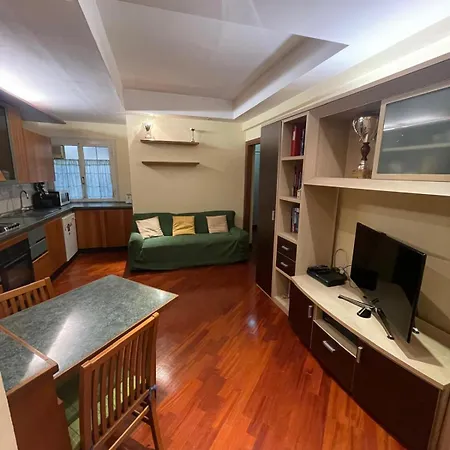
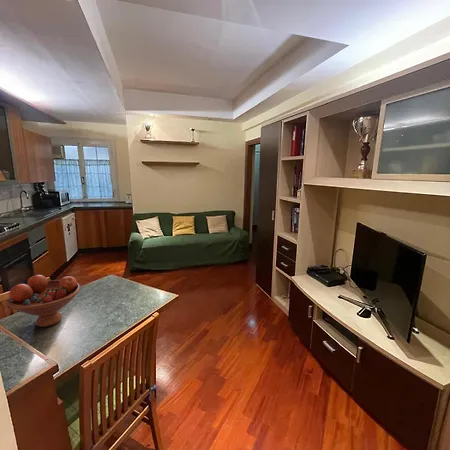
+ fruit bowl (46, 301)
